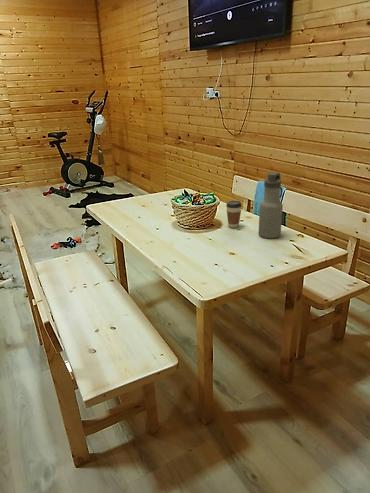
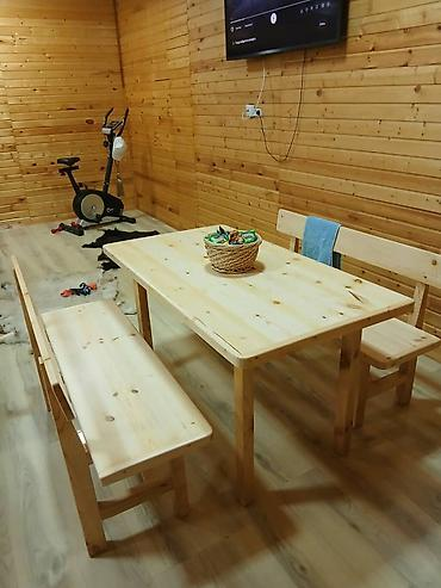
- water bottle (271, 204)
- coffee cup (233, 214)
